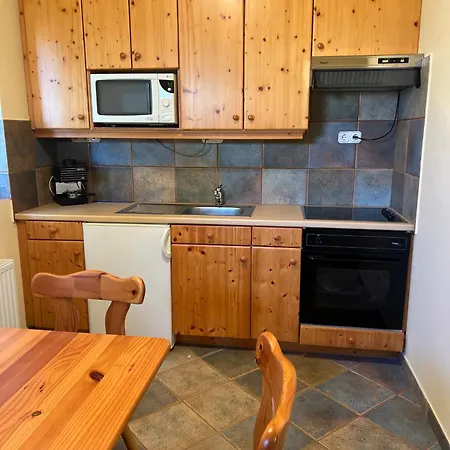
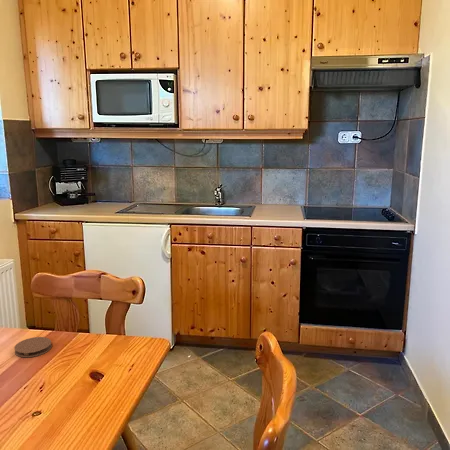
+ coaster (33, 346)
